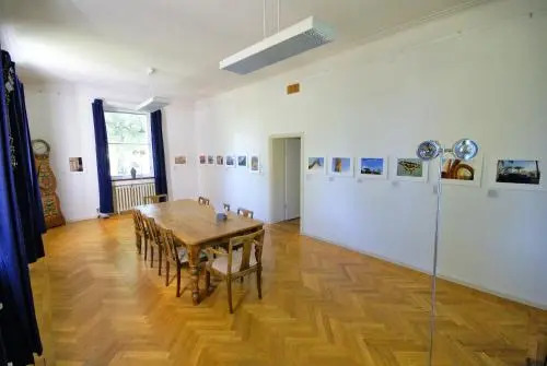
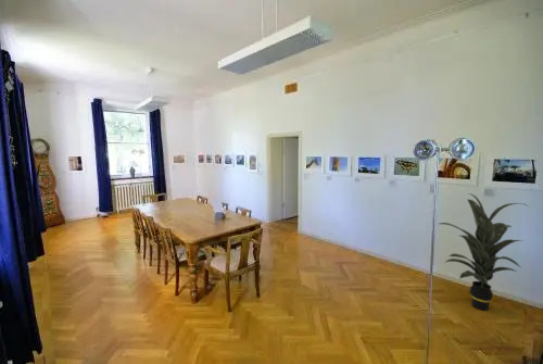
+ indoor plant (479, 250)
